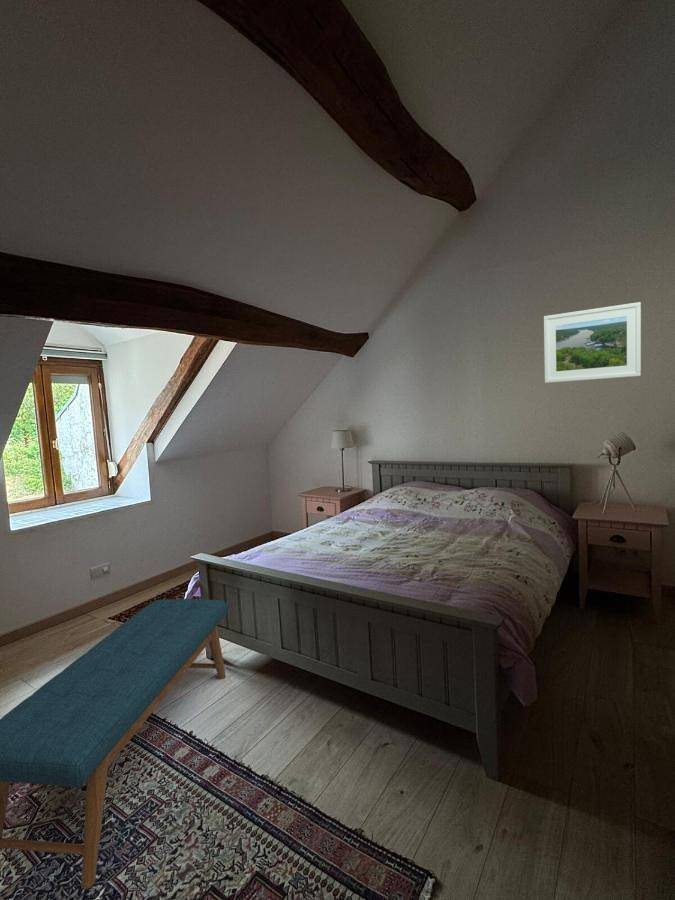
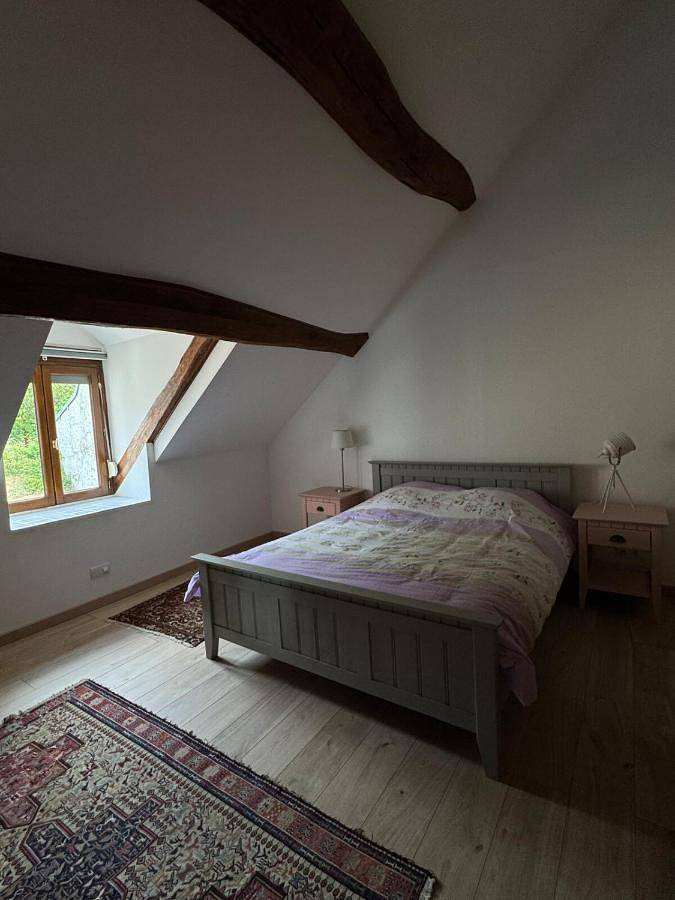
- bench (132, 700)
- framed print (590, 344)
